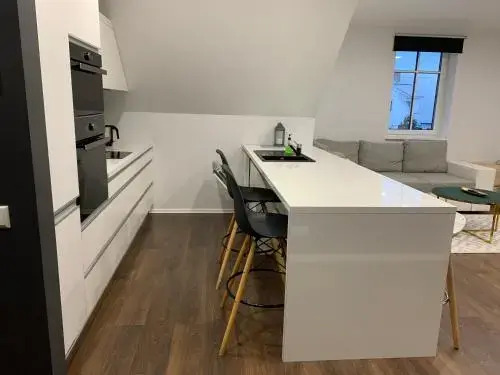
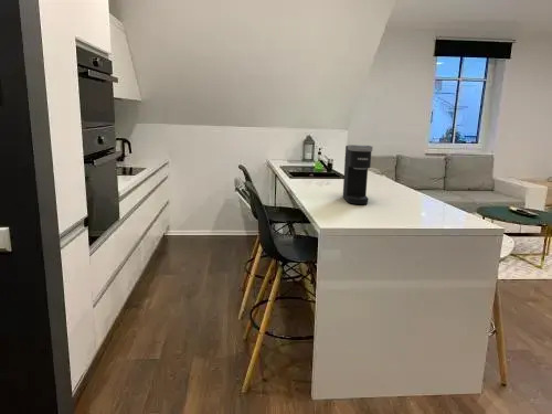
+ coffee maker (357, 172)
